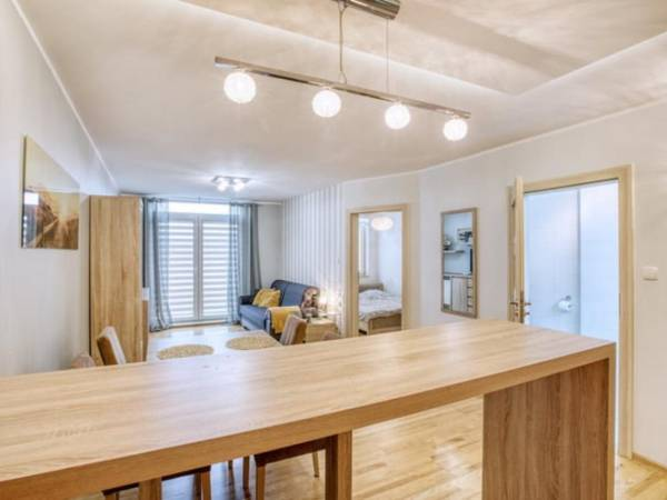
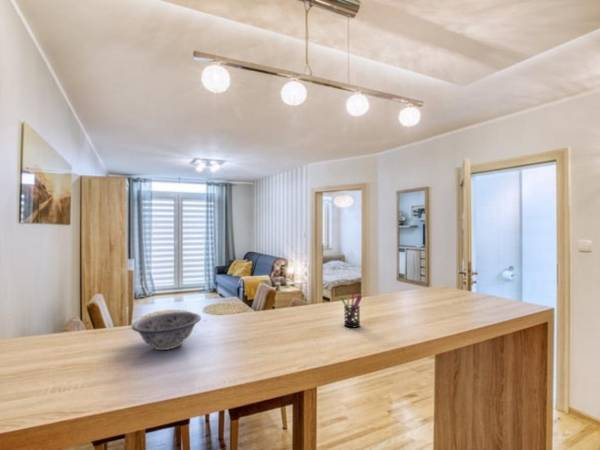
+ pen holder (350, 308)
+ bowl (167, 332)
